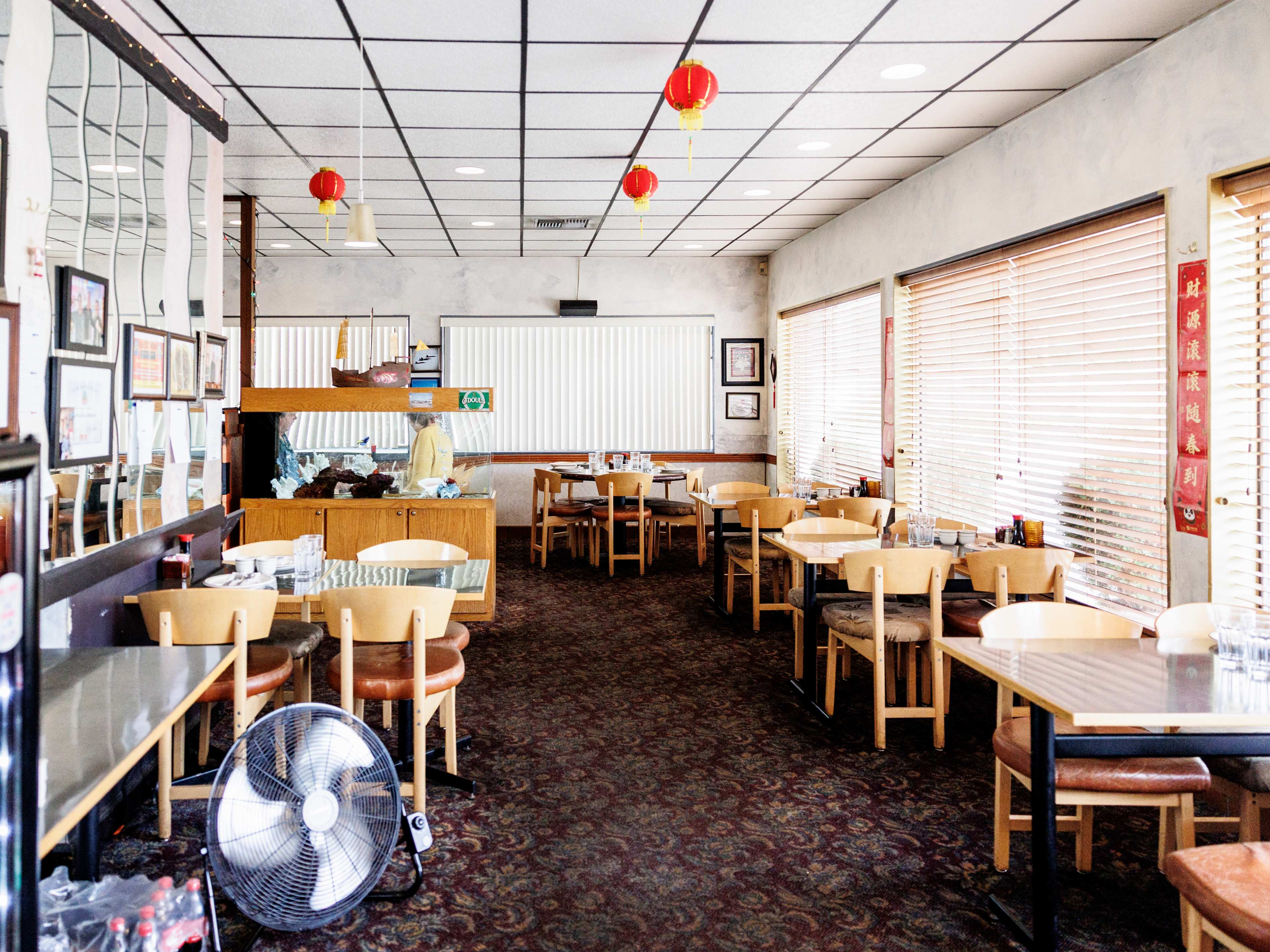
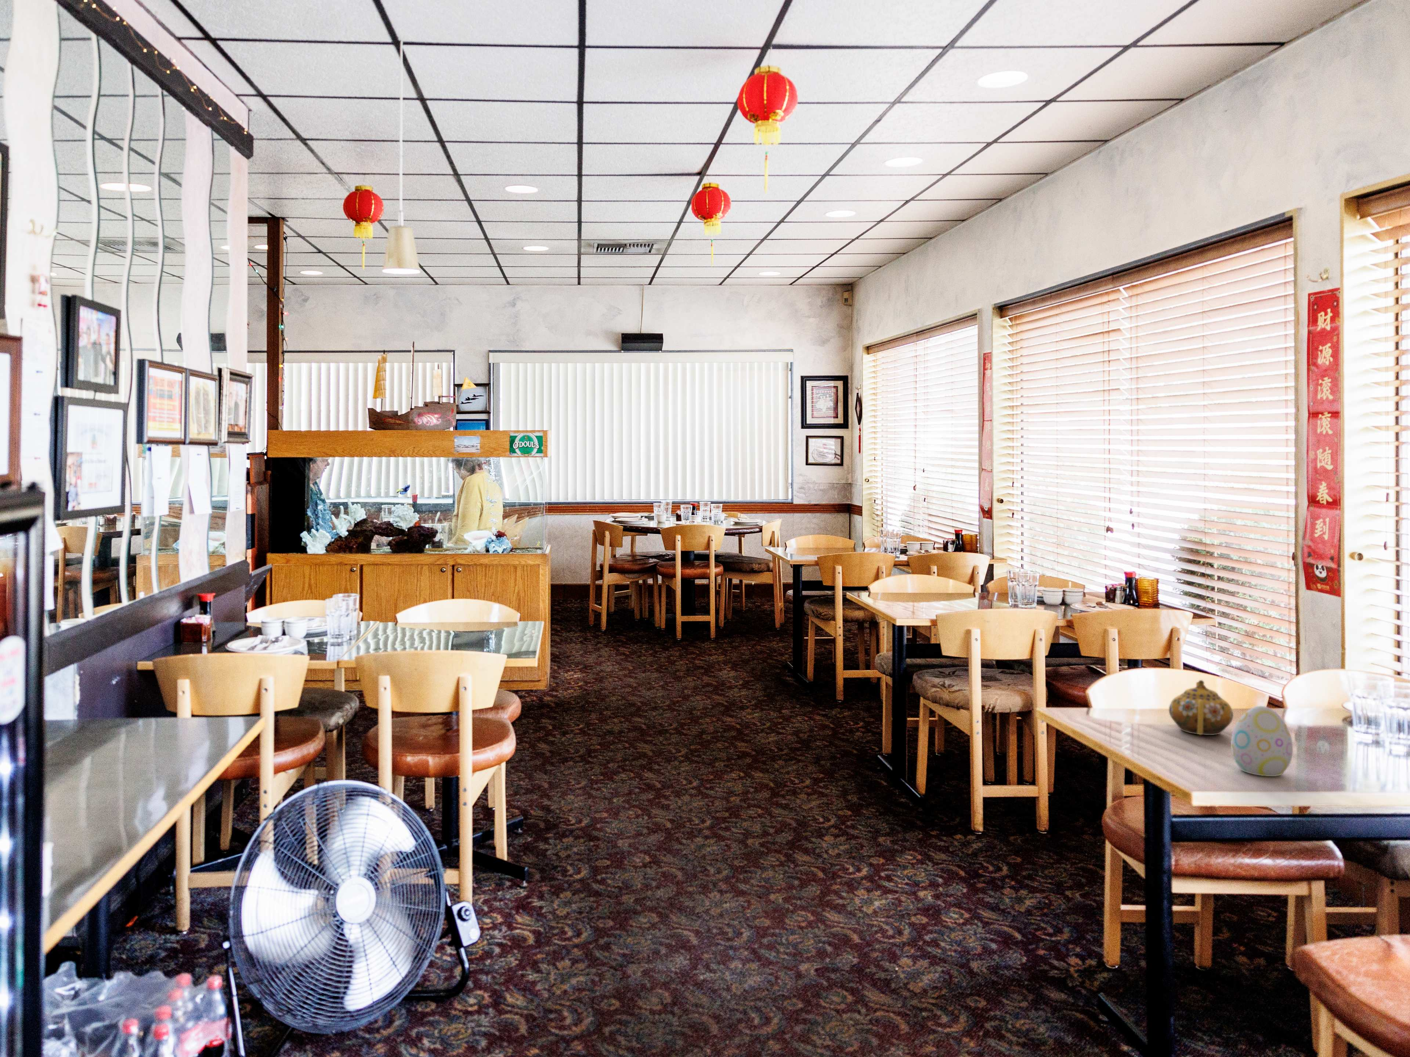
+ teapot (1200, 705)
+ decorative egg (1261, 738)
